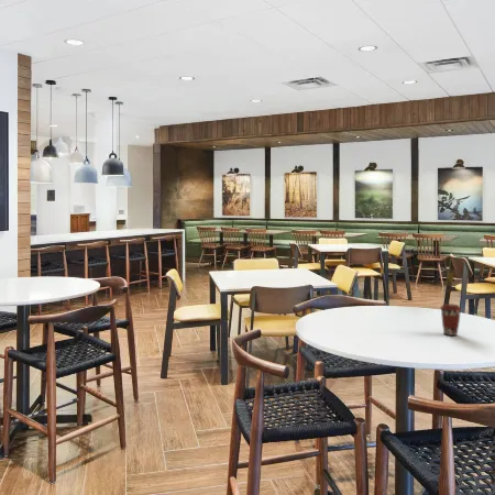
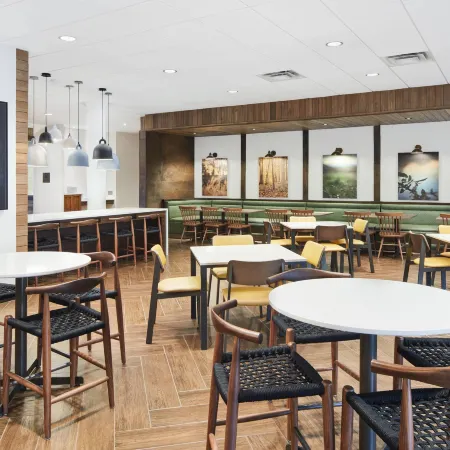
- coffee cup (450, 319)
